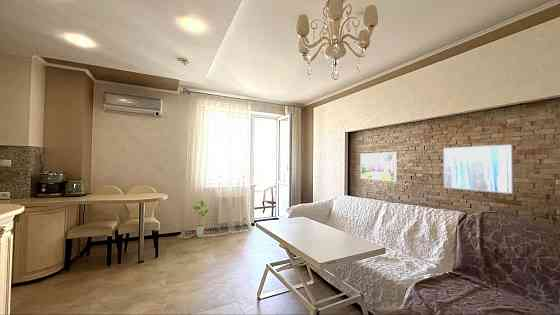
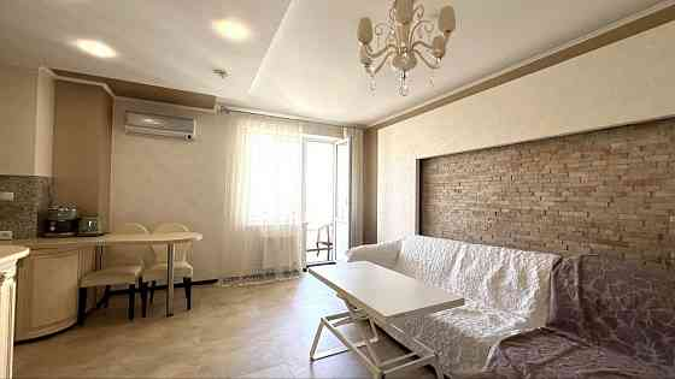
- wall art (474, 168)
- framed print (377, 166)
- house plant (201, 218)
